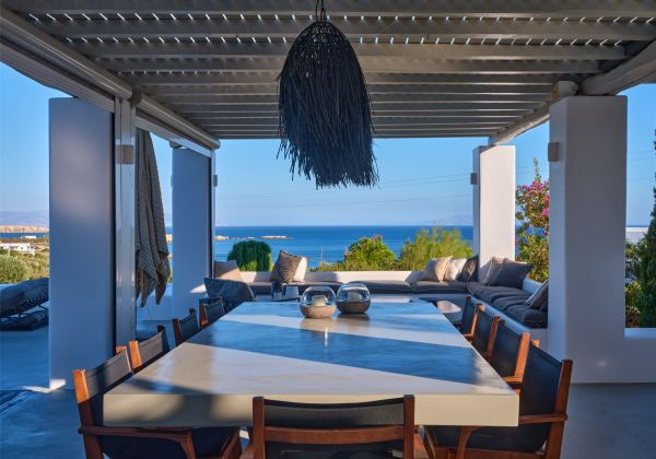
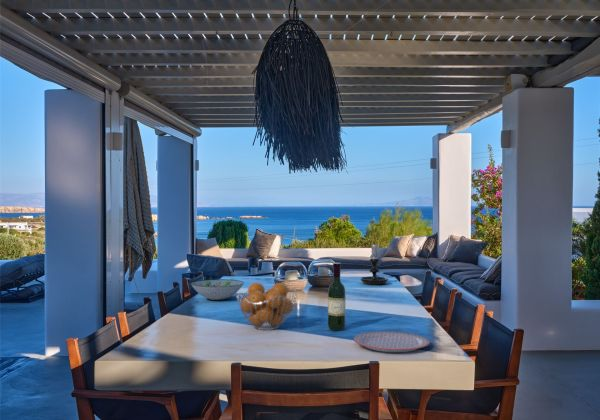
+ decorative bowl (217, 290)
+ candle holder (373, 262)
+ wine bottle (336, 296)
+ plate (391, 342)
+ fruit basket (266, 305)
